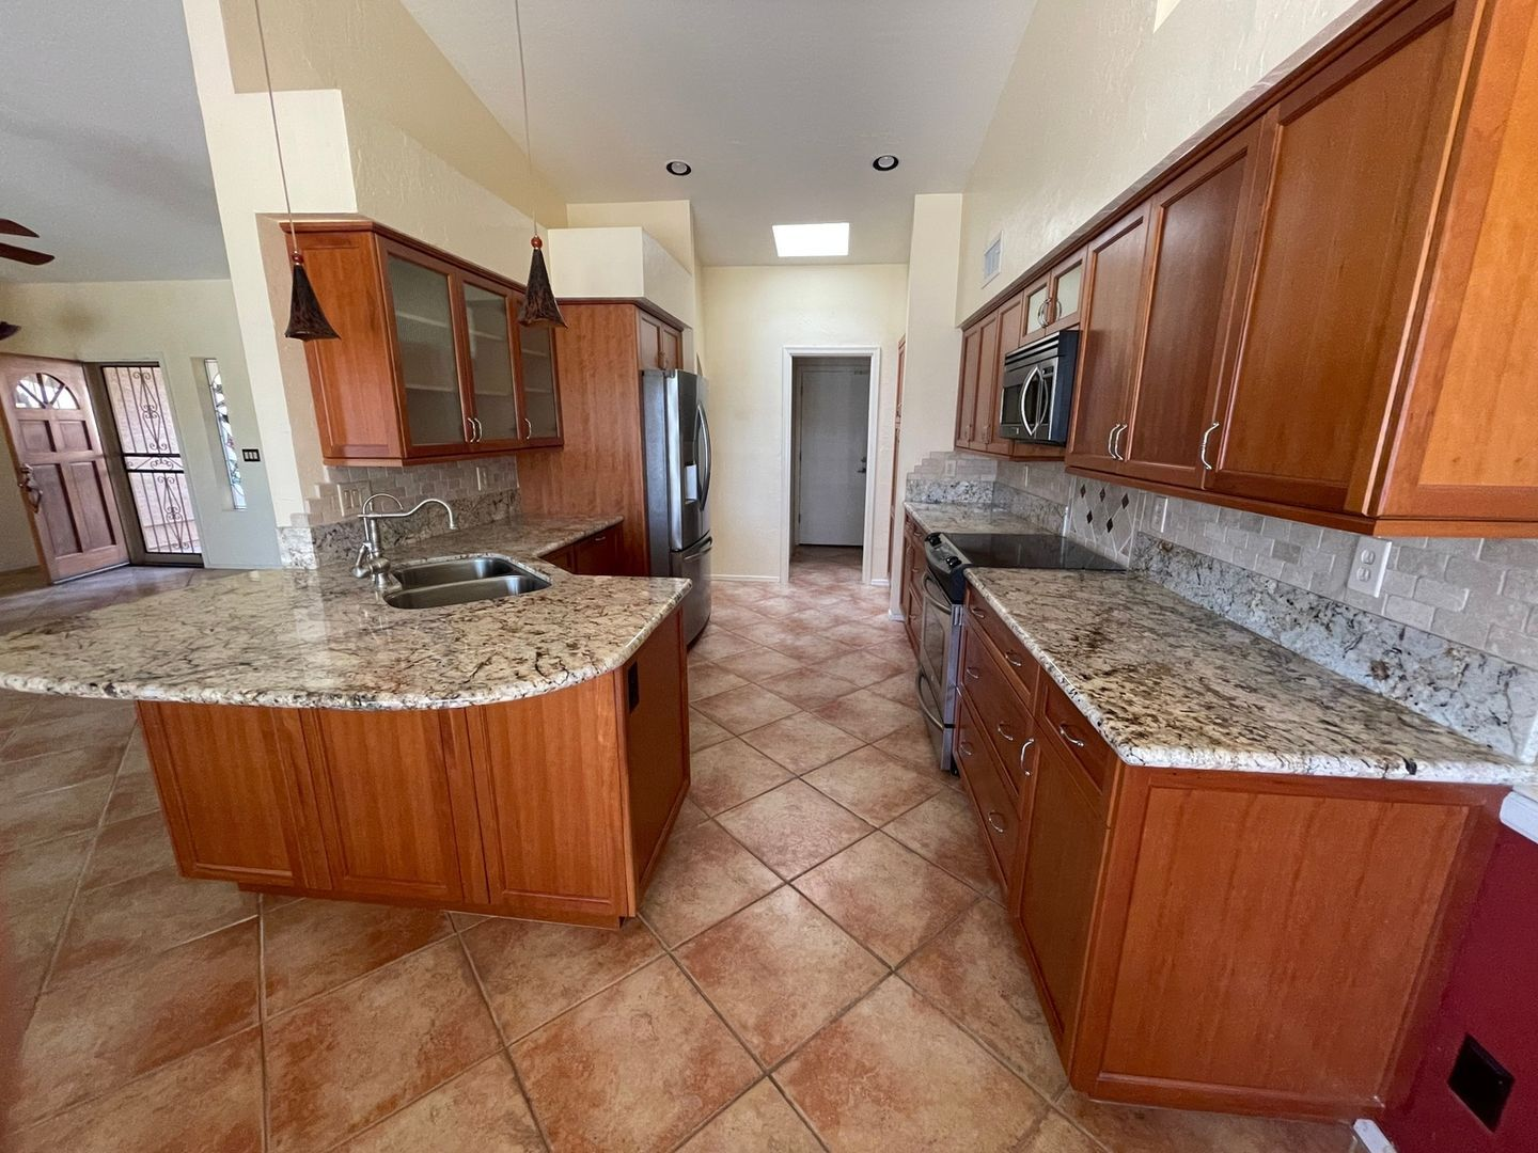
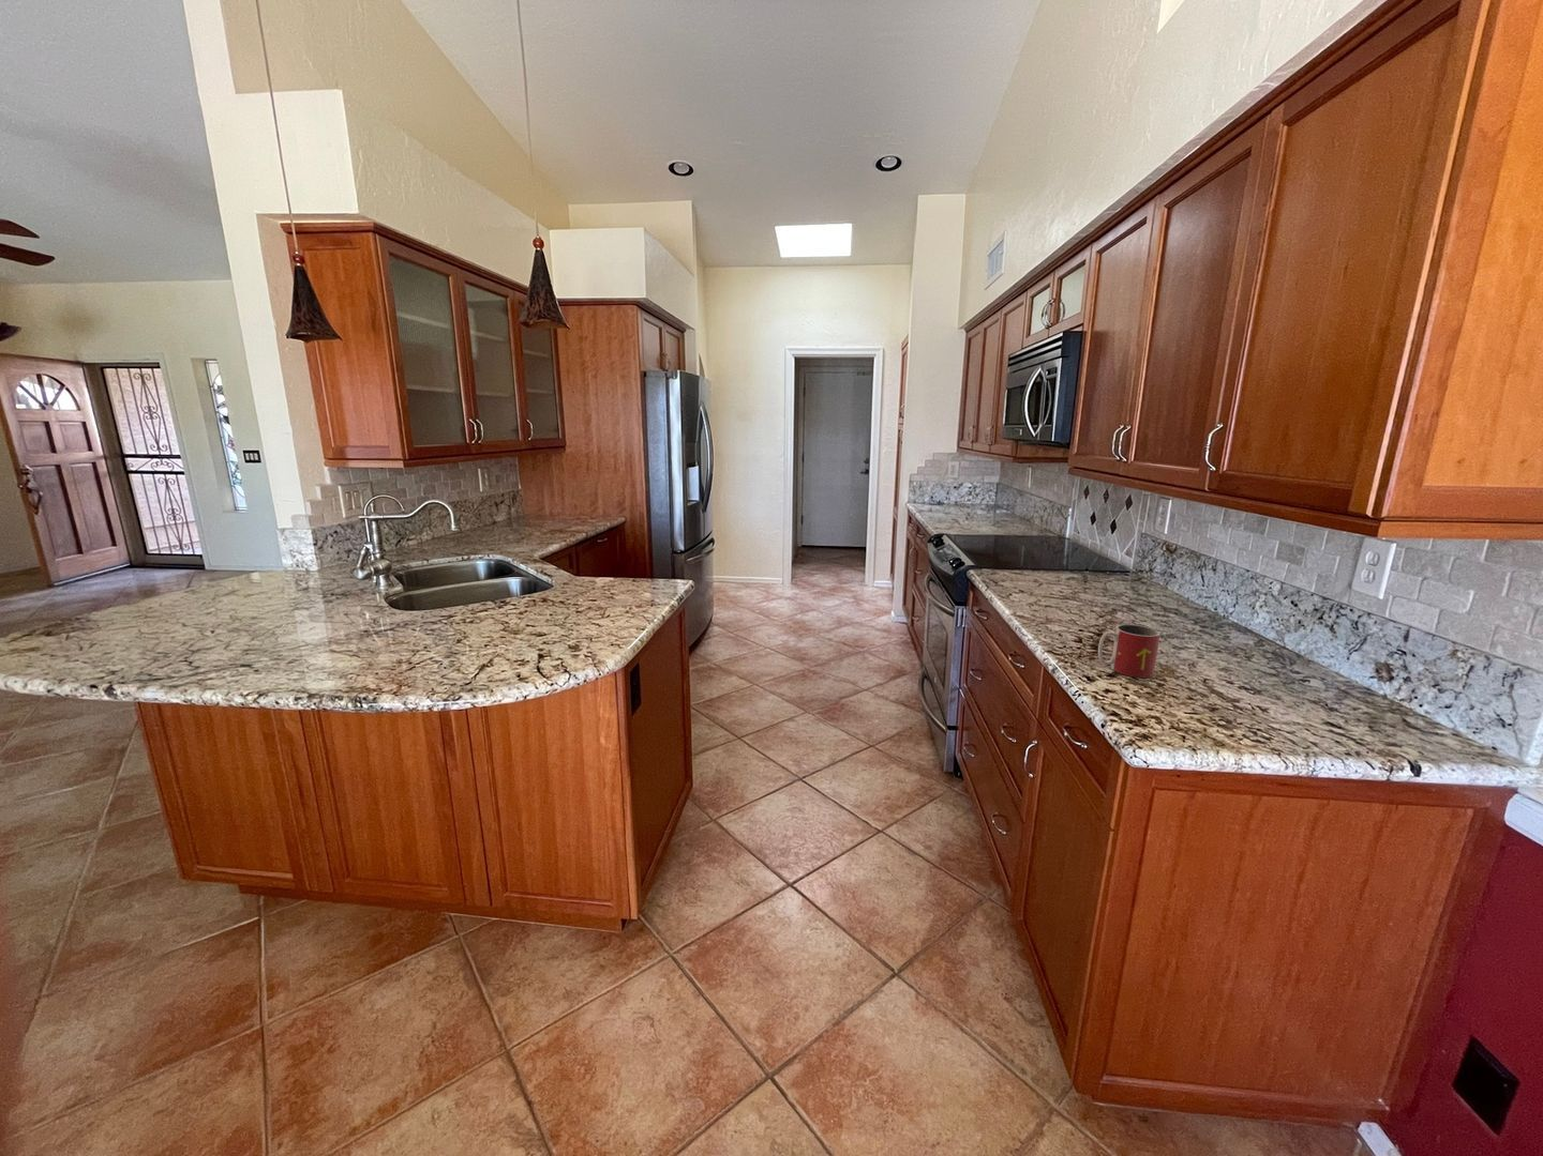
+ mug (1126, 650)
